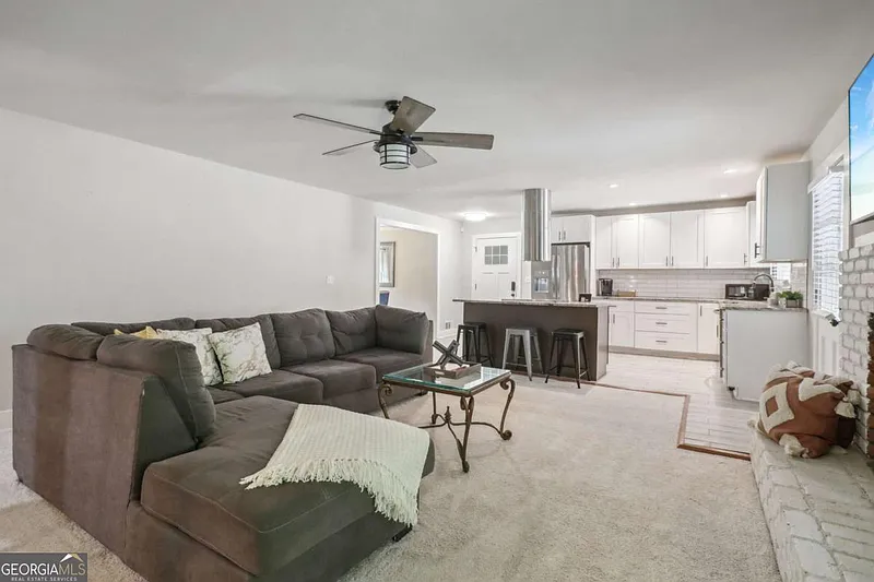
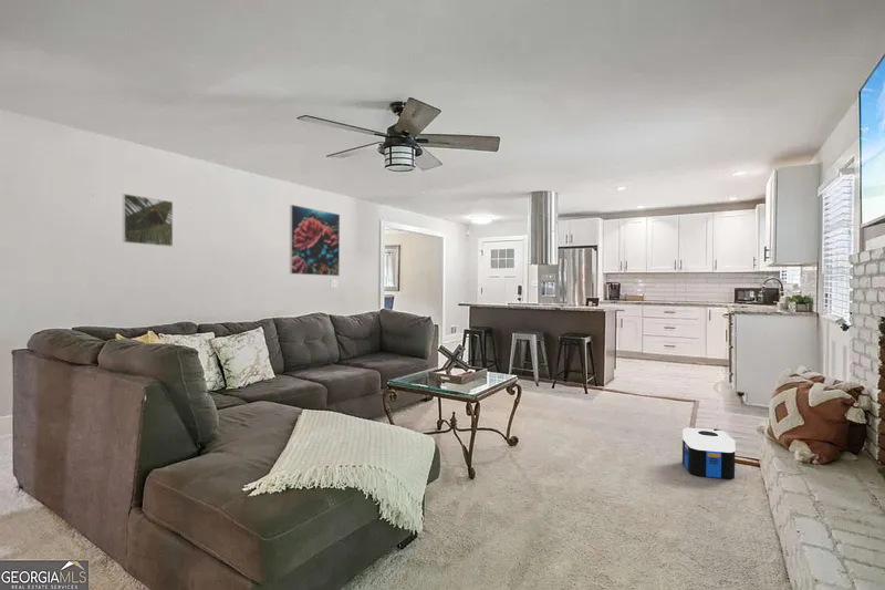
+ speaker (707, 451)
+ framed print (315, 242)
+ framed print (148, 220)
